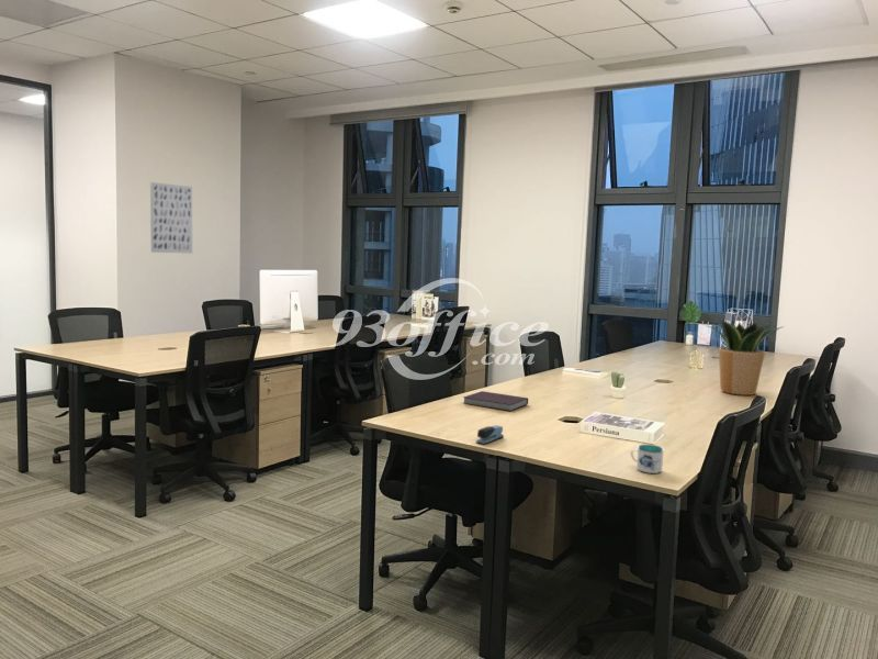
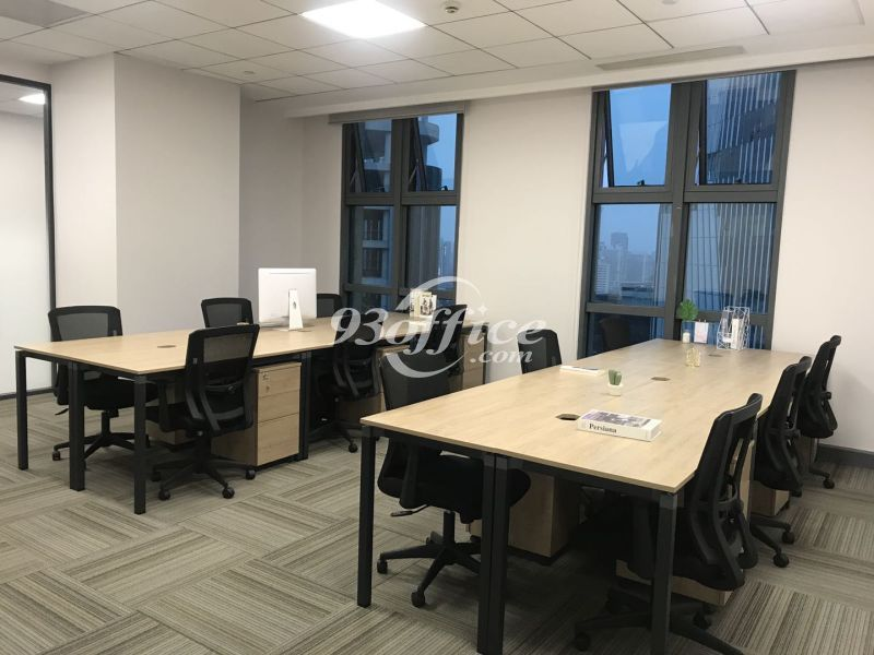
- stapler (489, 433)
- potted plant (744, 356)
- wall art (171, 219)
- notebook (495, 400)
- mug (646, 458)
